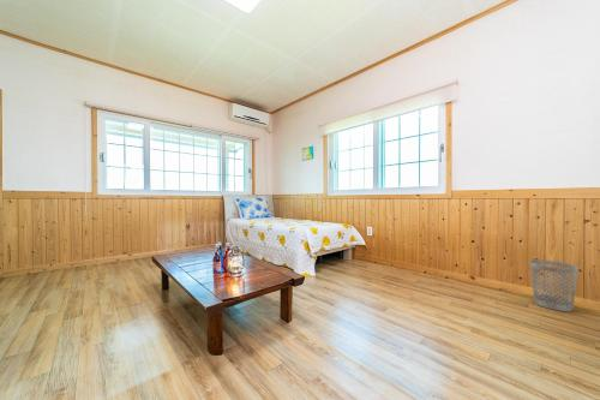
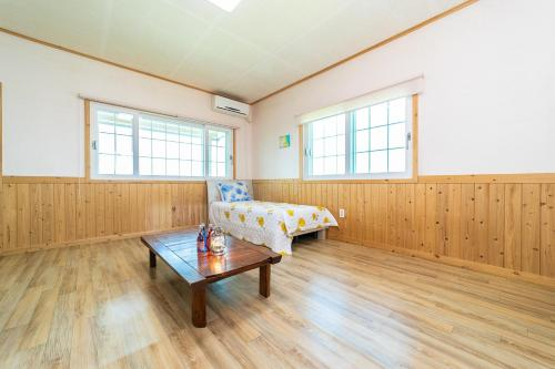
- wastebasket (552, 285)
